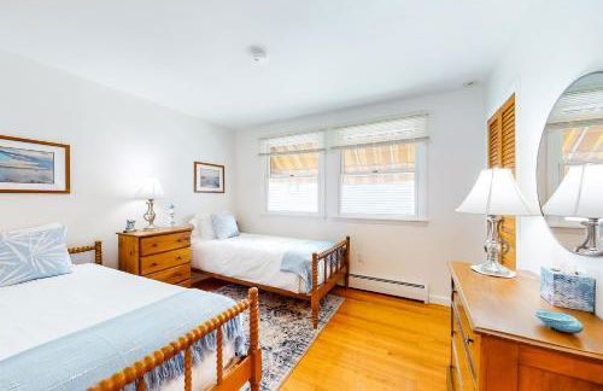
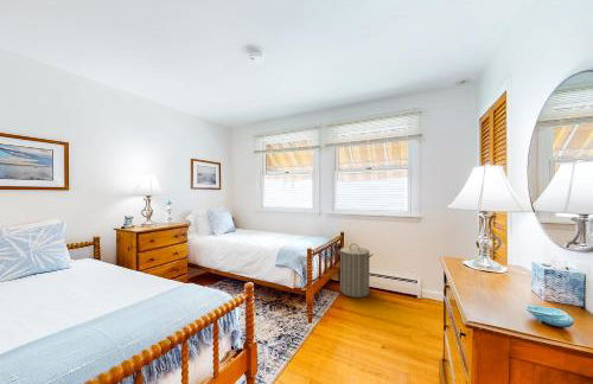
+ laundry hamper (355, 267)
